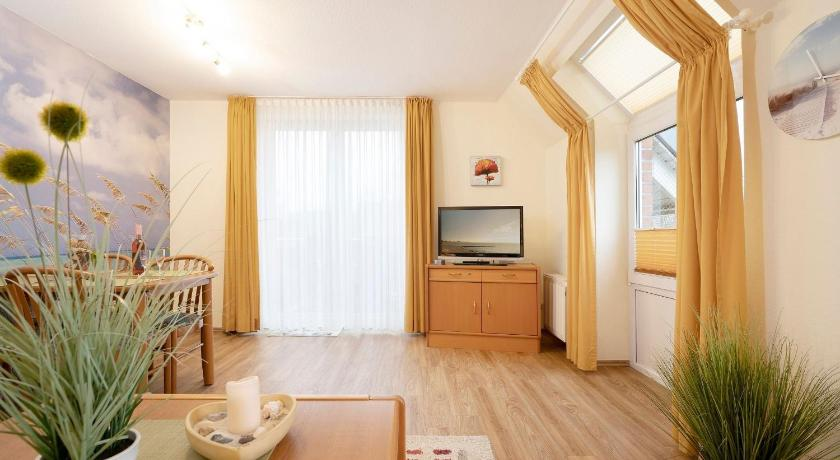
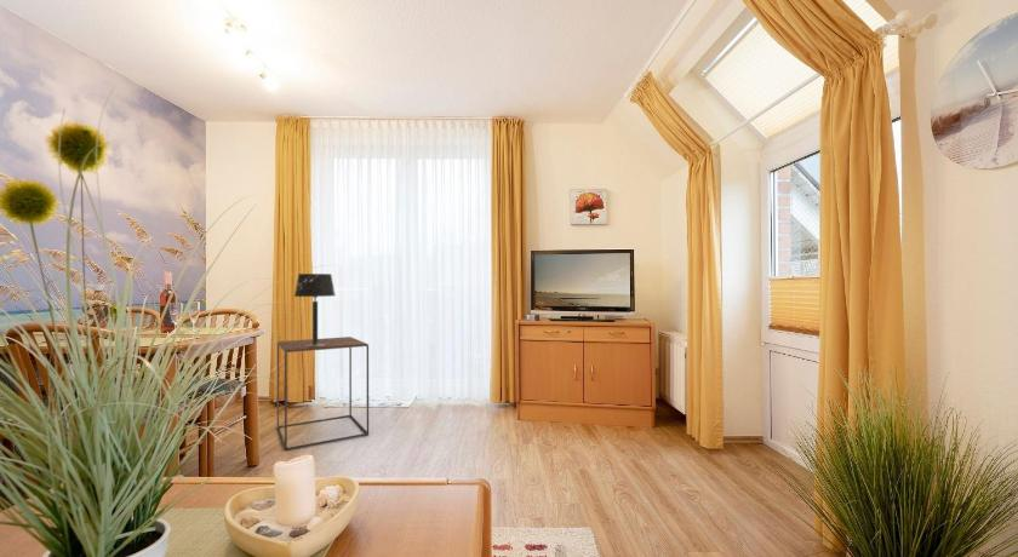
+ table lamp (315, 309)
+ side table (349, 386)
